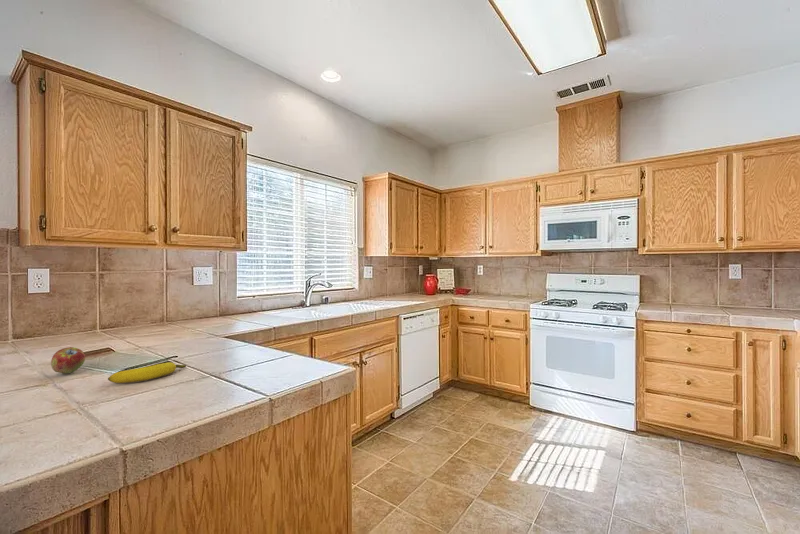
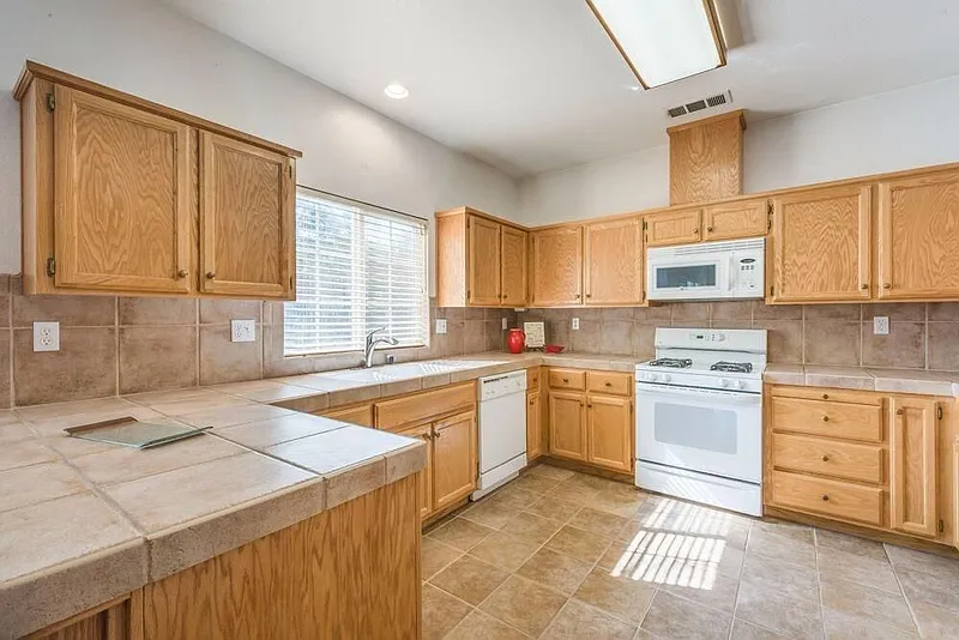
- banana (151, 370)
- fruit (68, 360)
